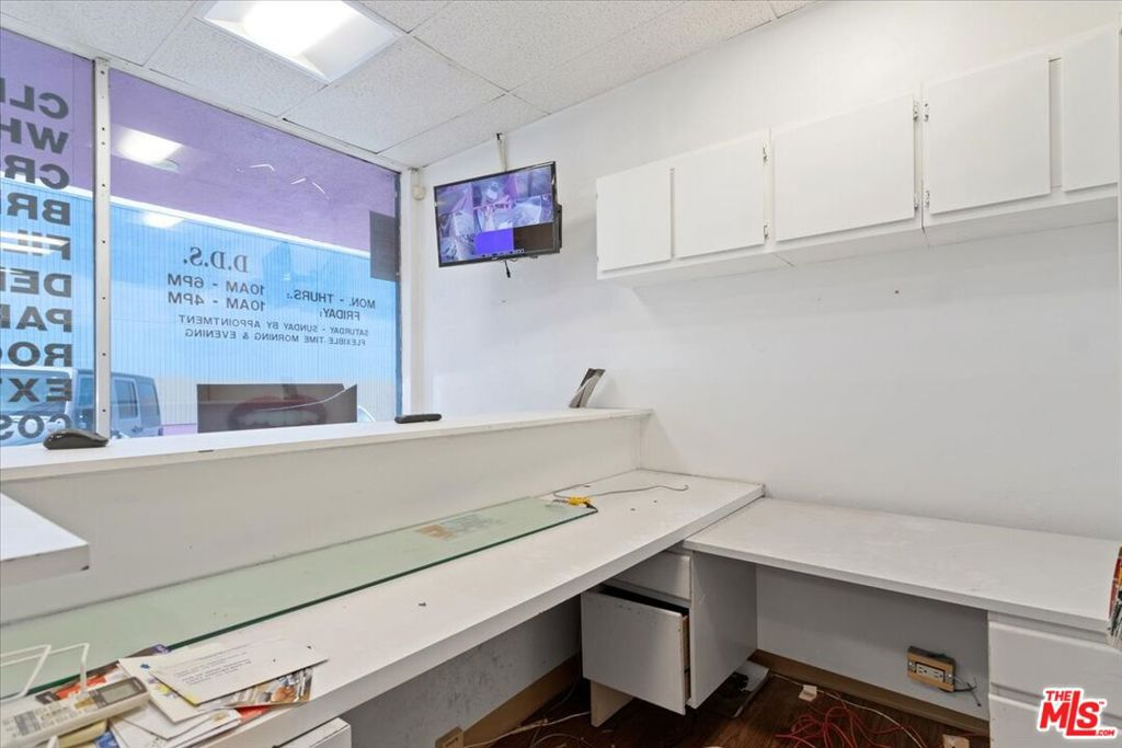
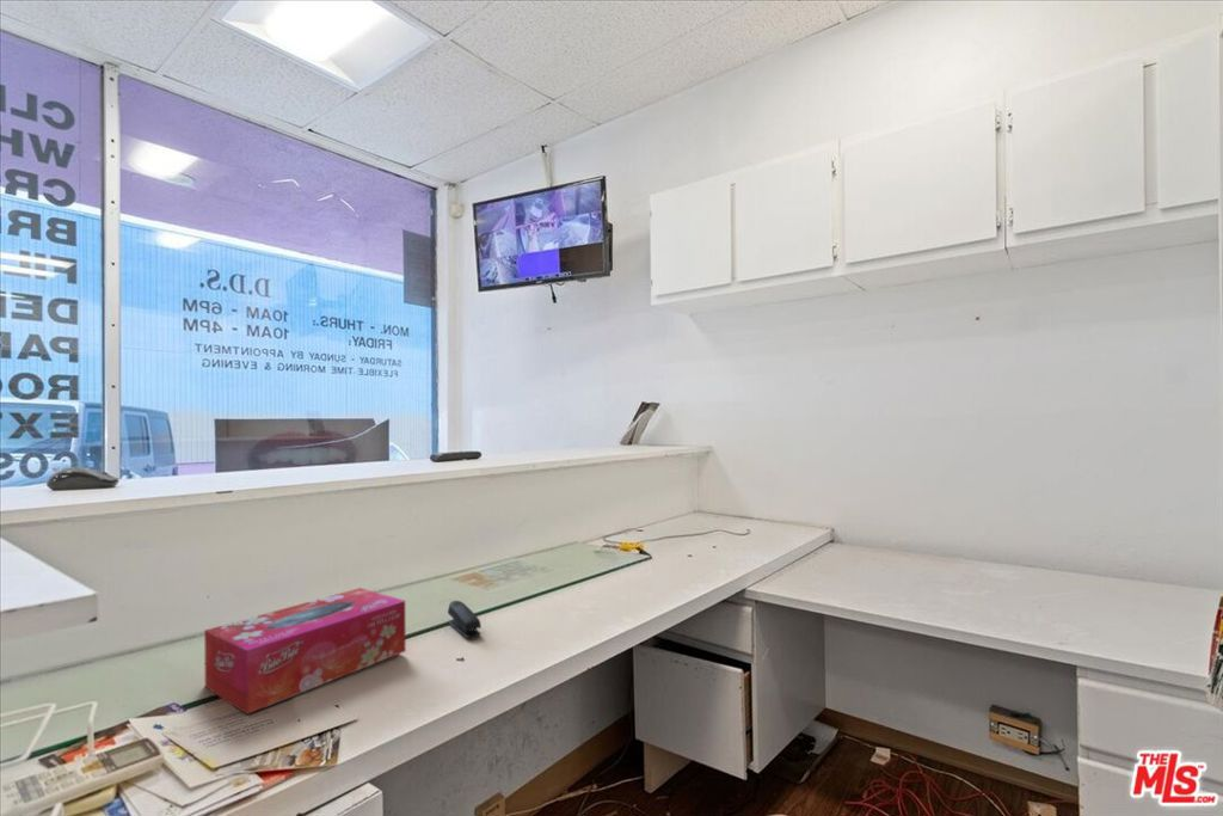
+ stapler (463, 618)
+ tissue box (312, 642)
